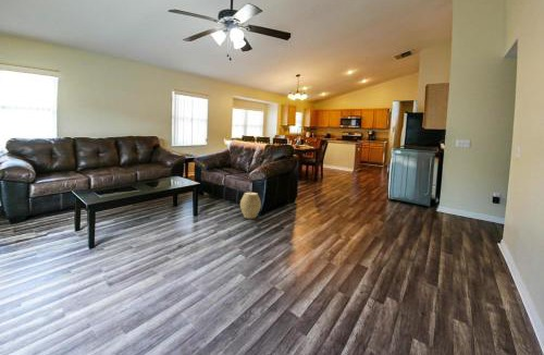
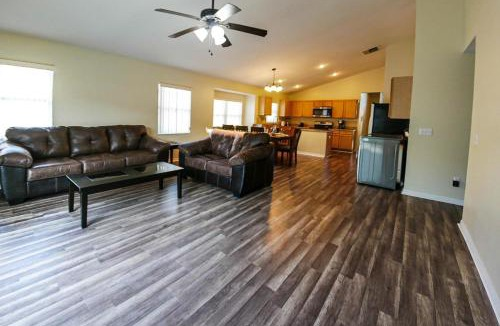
- woven basket (250, 204)
